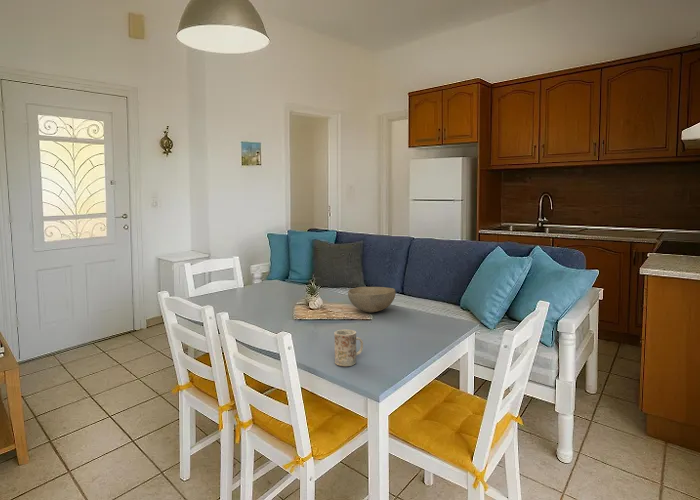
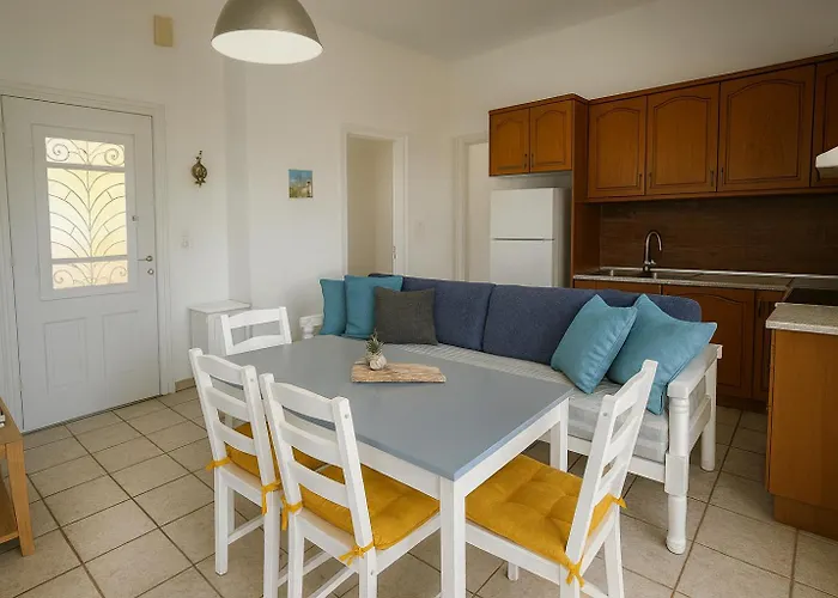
- mug (348, 346)
- bowl (371, 300)
